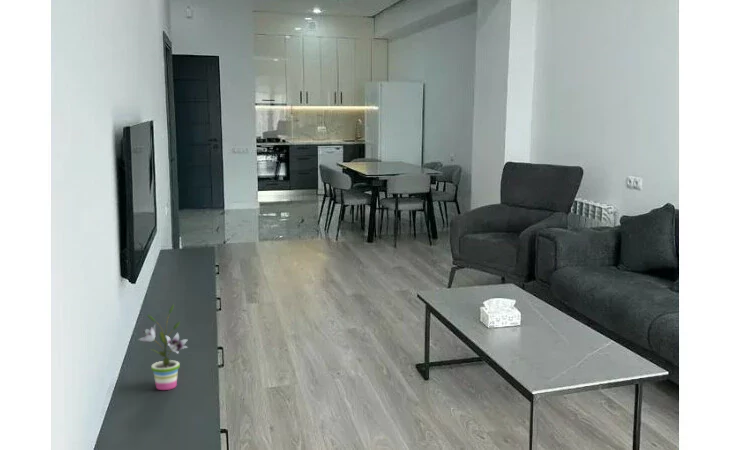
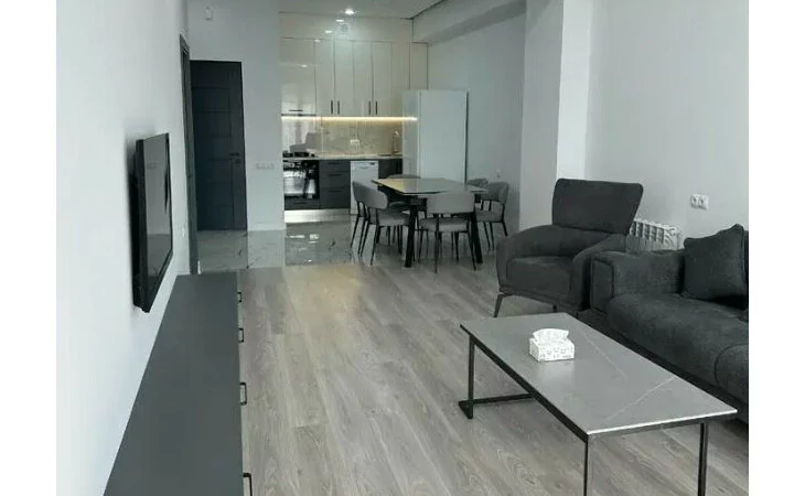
- potted plant (163, 349)
